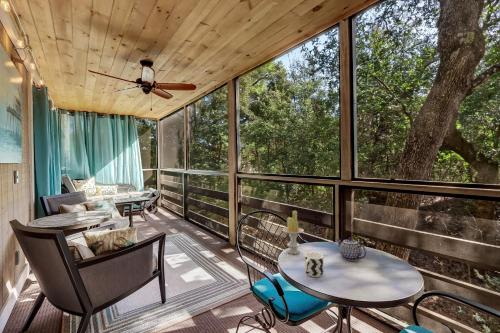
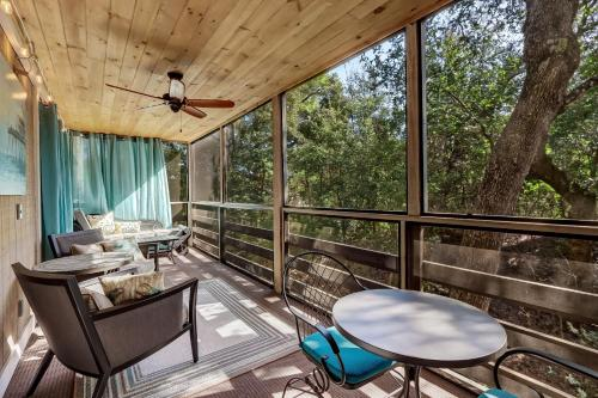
- cup (312, 265)
- teapot (350, 247)
- candle (293, 231)
